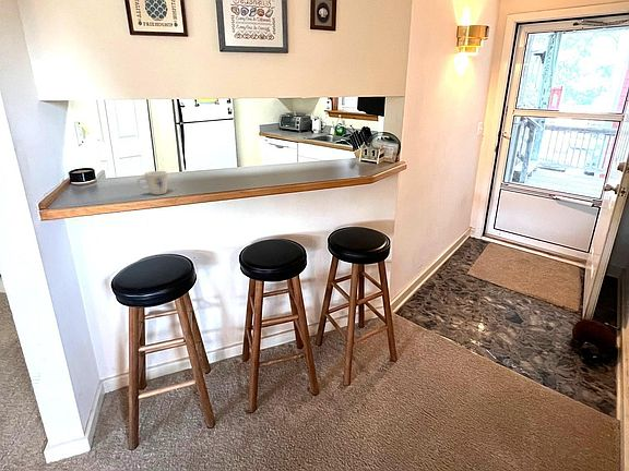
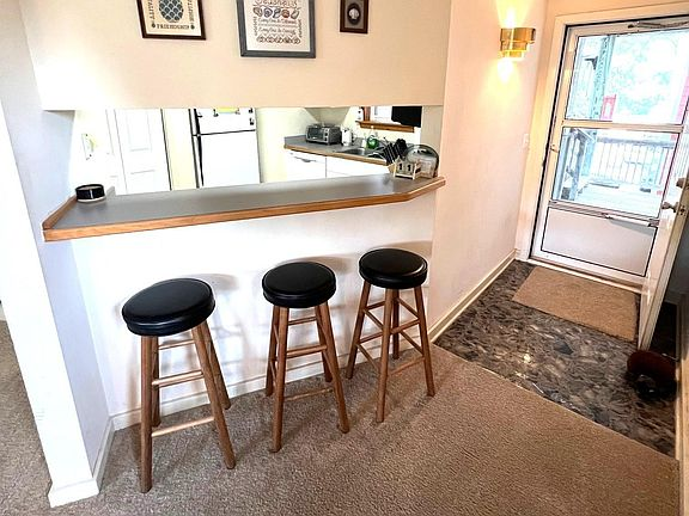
- mug (153, 183)
